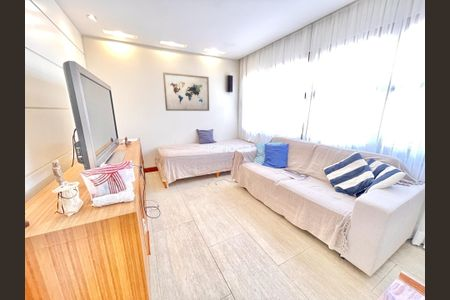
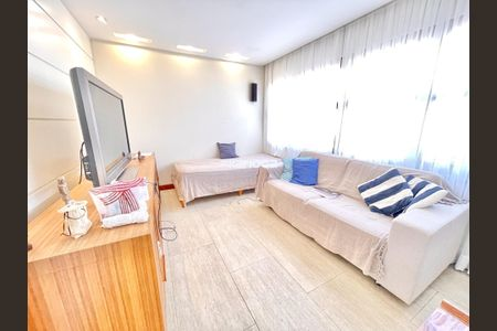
- wall art (187, 93)
